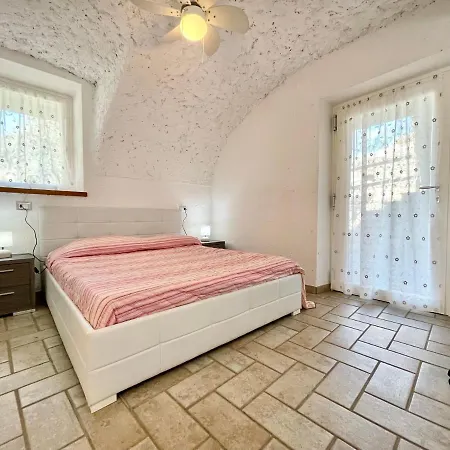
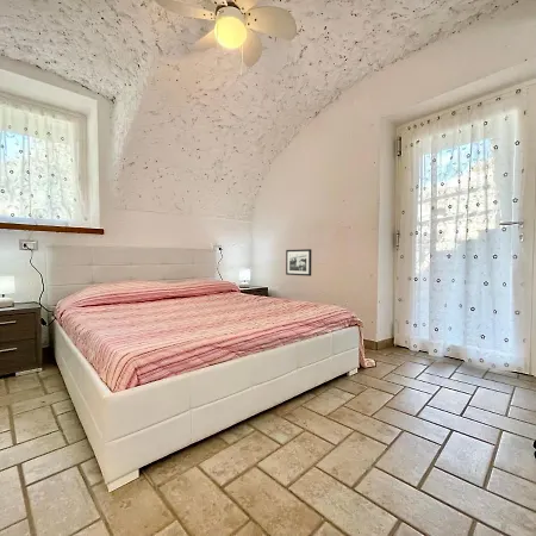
+ picture frame (298, 262)
